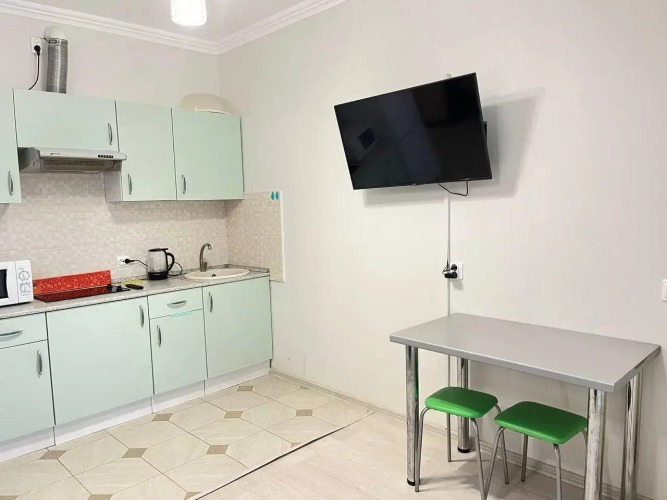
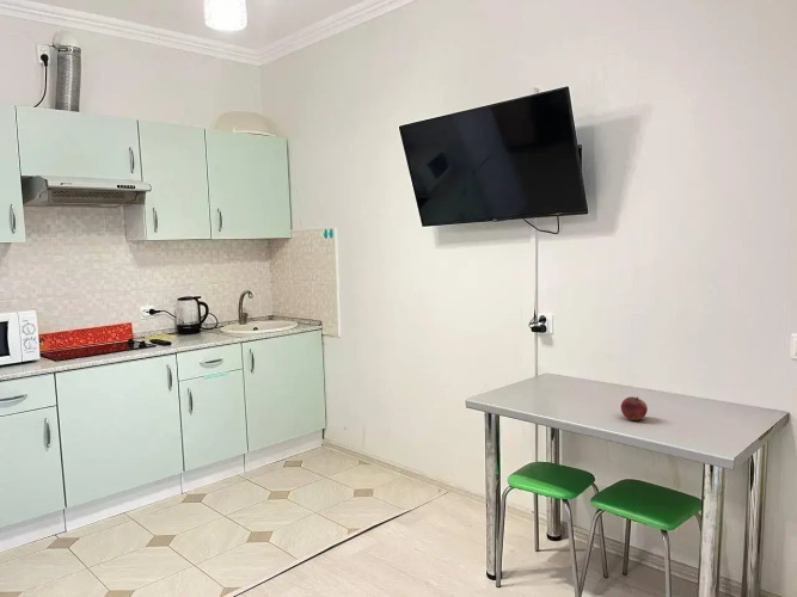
+ fruit (633, 407)
